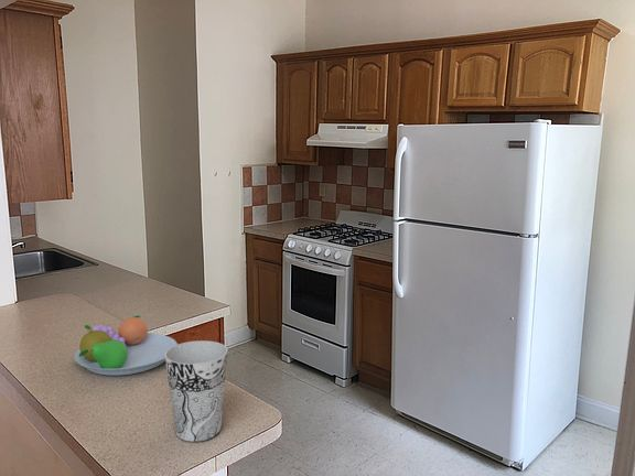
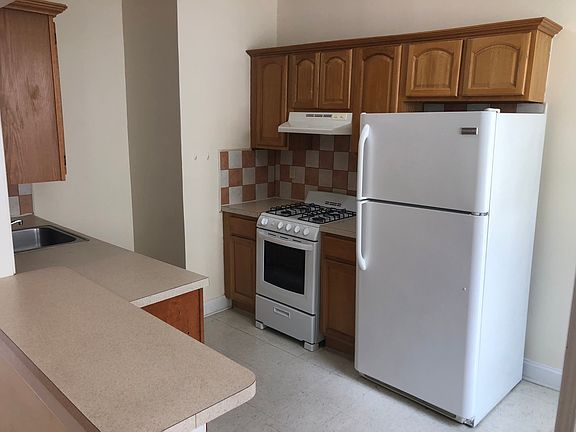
- fruit bowl (122, 342)
- cup (197, 391)
